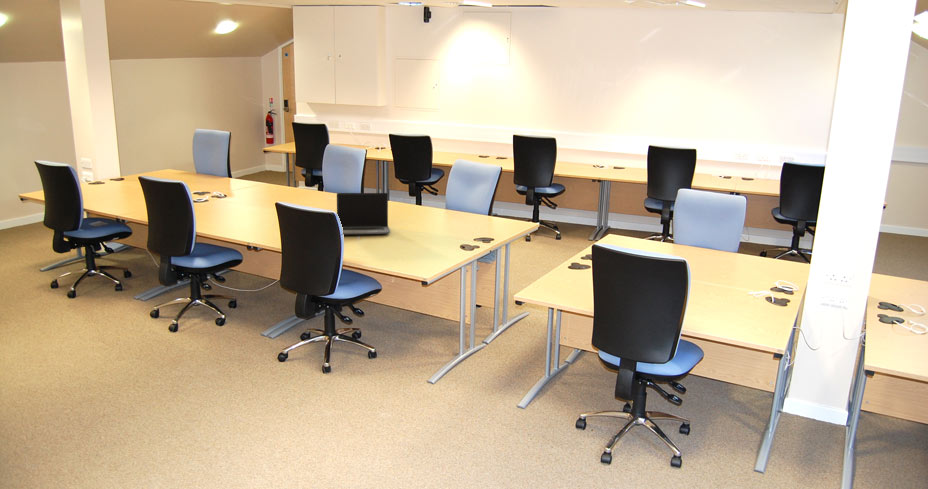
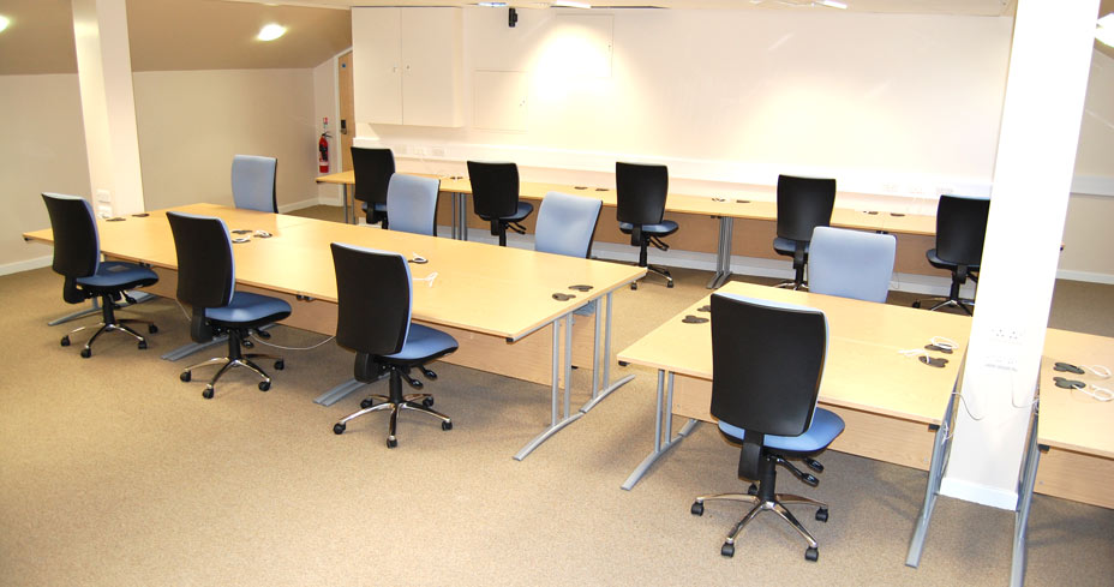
- laptop computer (363, 213)
